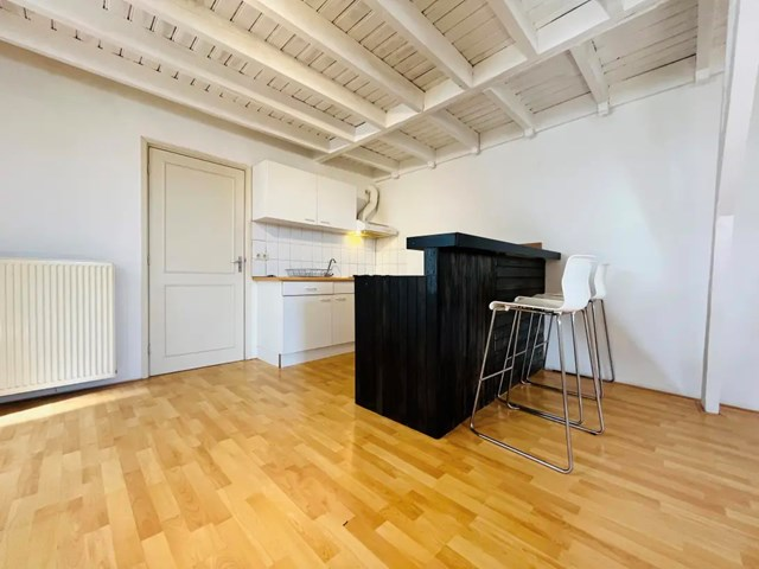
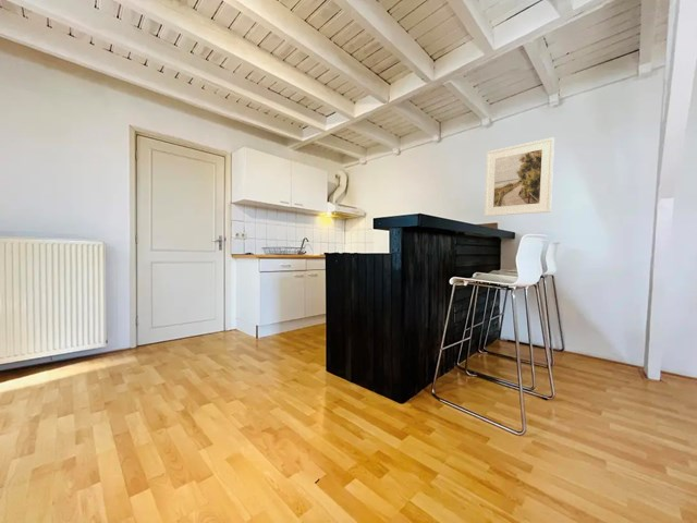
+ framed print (516, 180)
